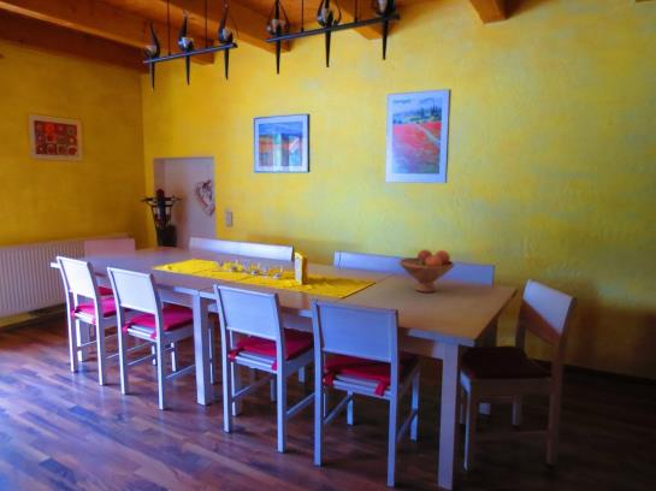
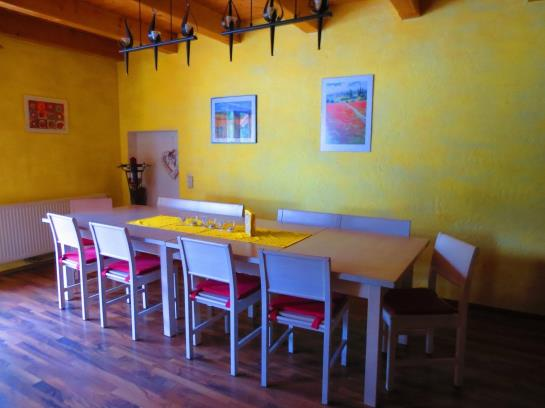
- fruit bowl (426, 271)
